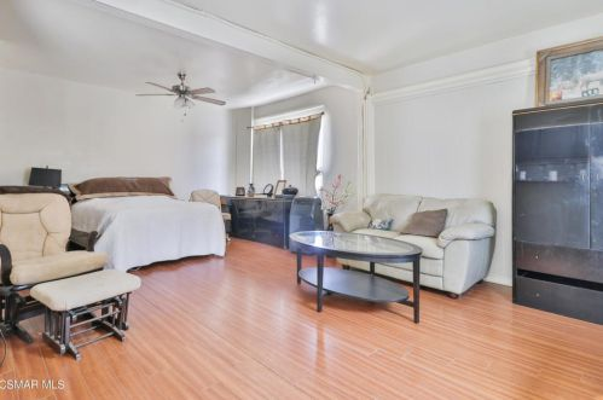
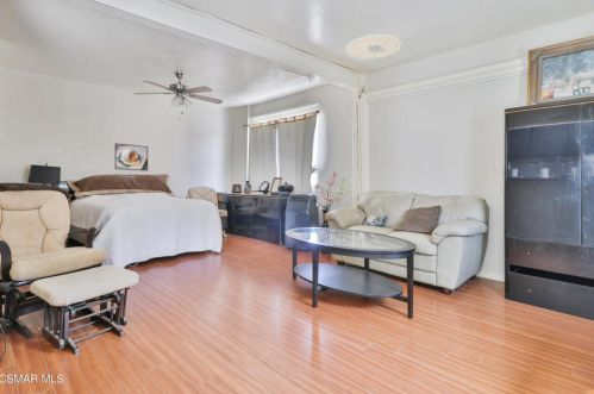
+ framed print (131, 157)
+ ceiling light (373, 44)
